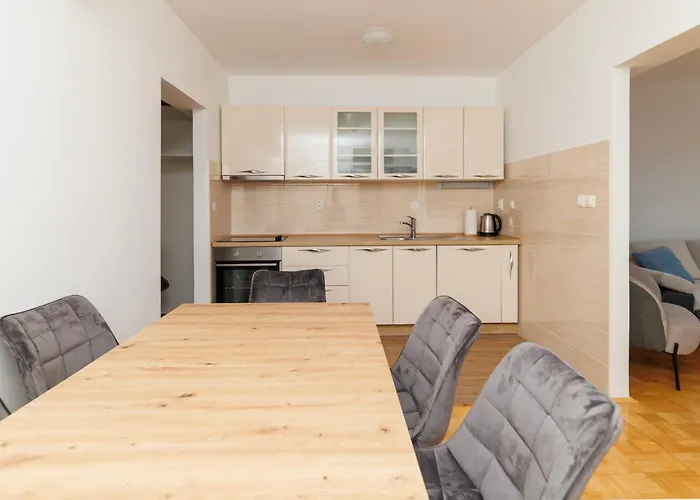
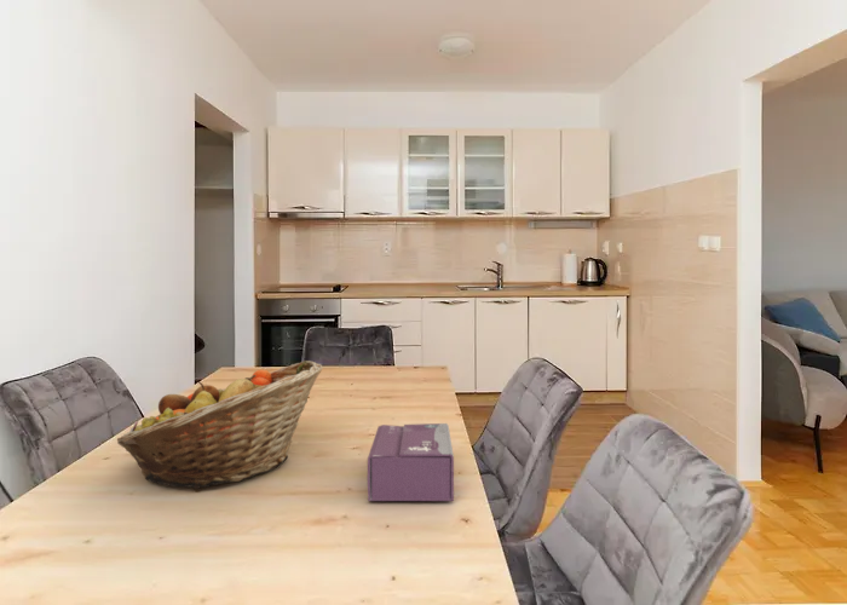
+ tissue box (411, 457)
+ fruit basket (229, 415)
